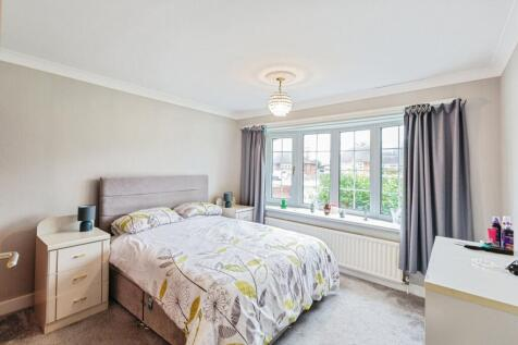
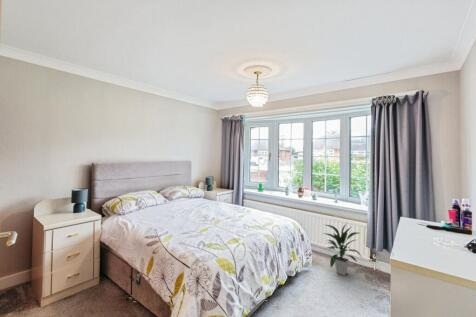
+ indoor plant (340, 247)
